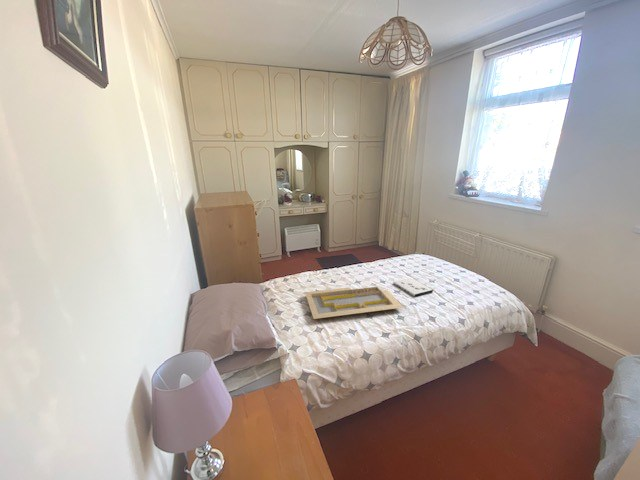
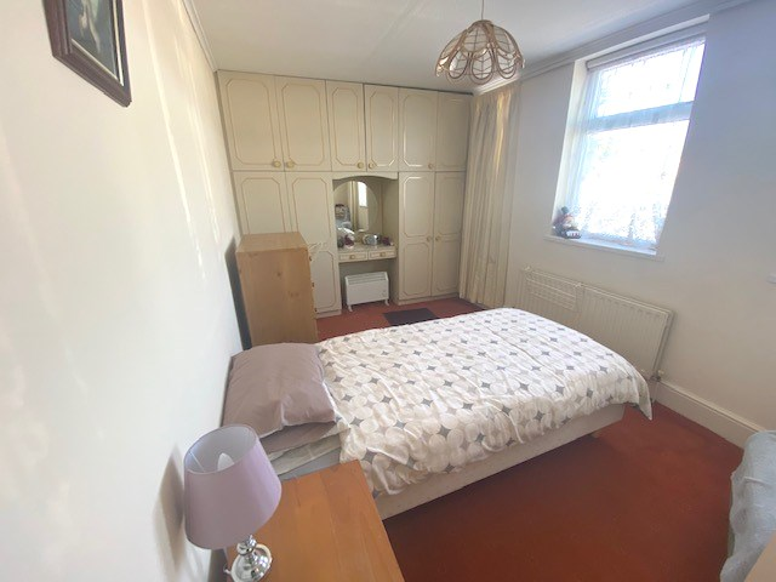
- serving tray (351, 301)
- book (412, 286)
